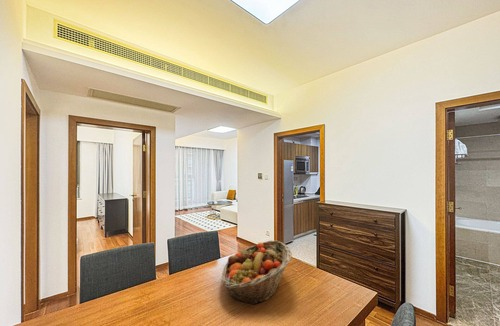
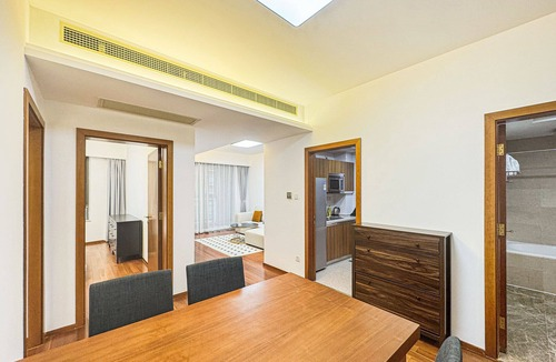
- fruit basket (256, 267)
